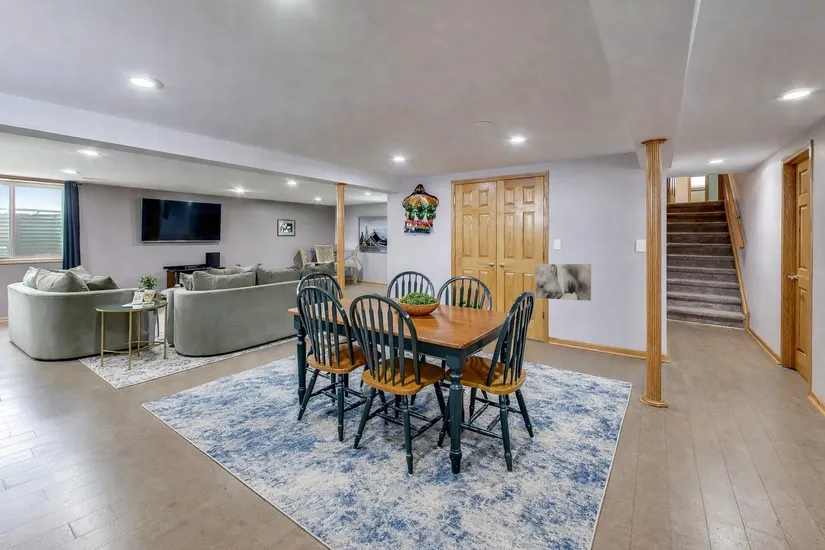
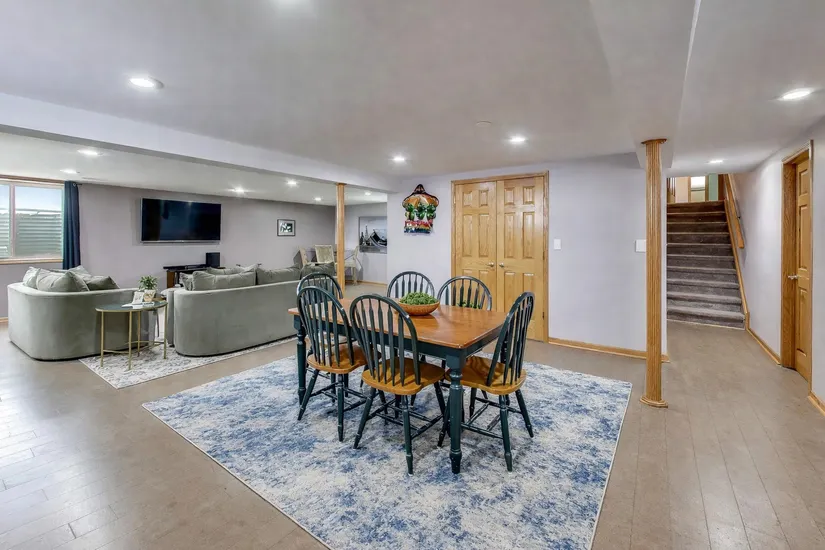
- wall art (562, 281)
